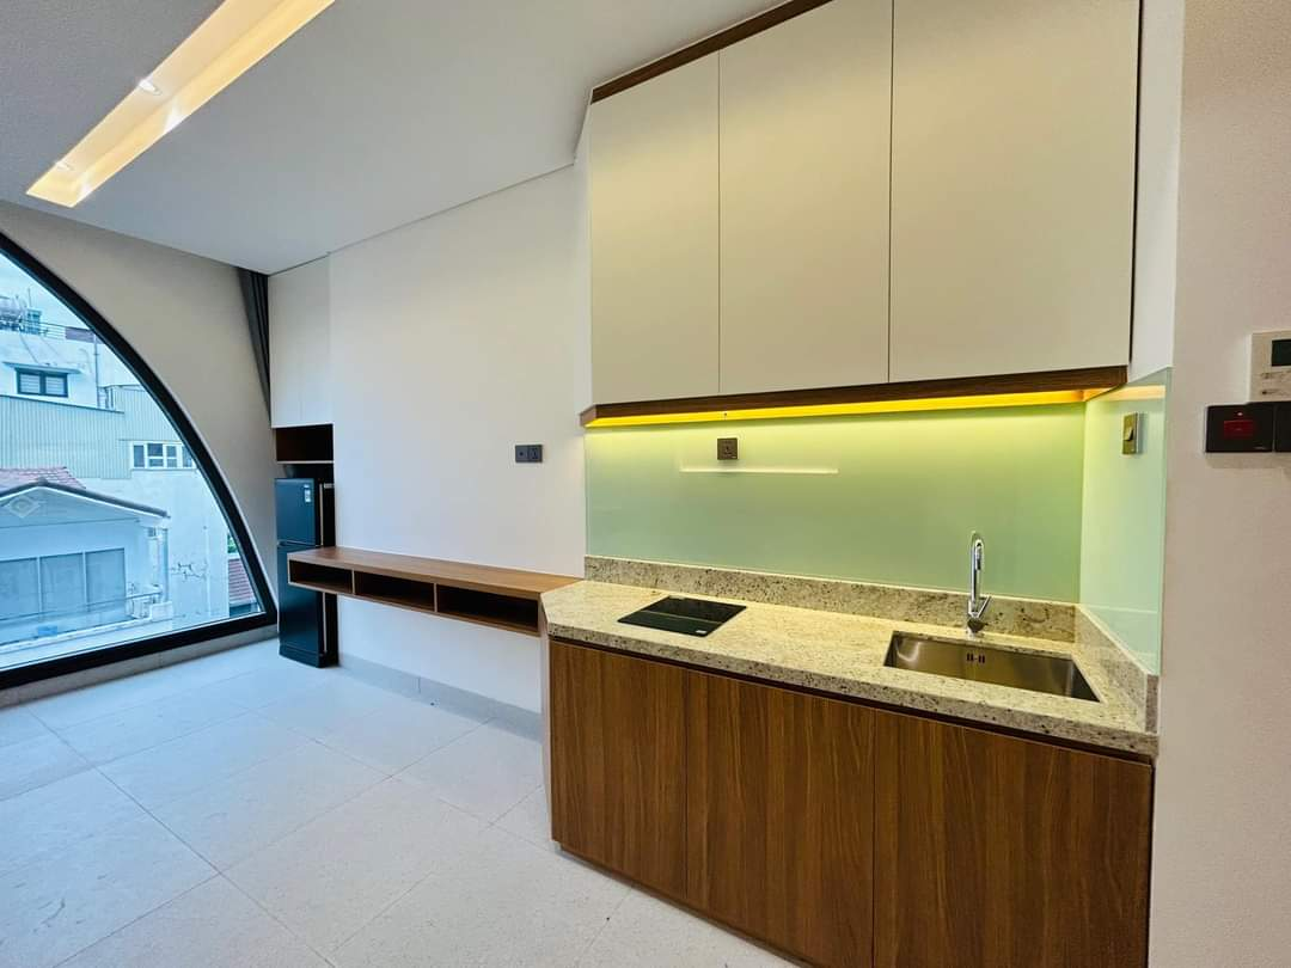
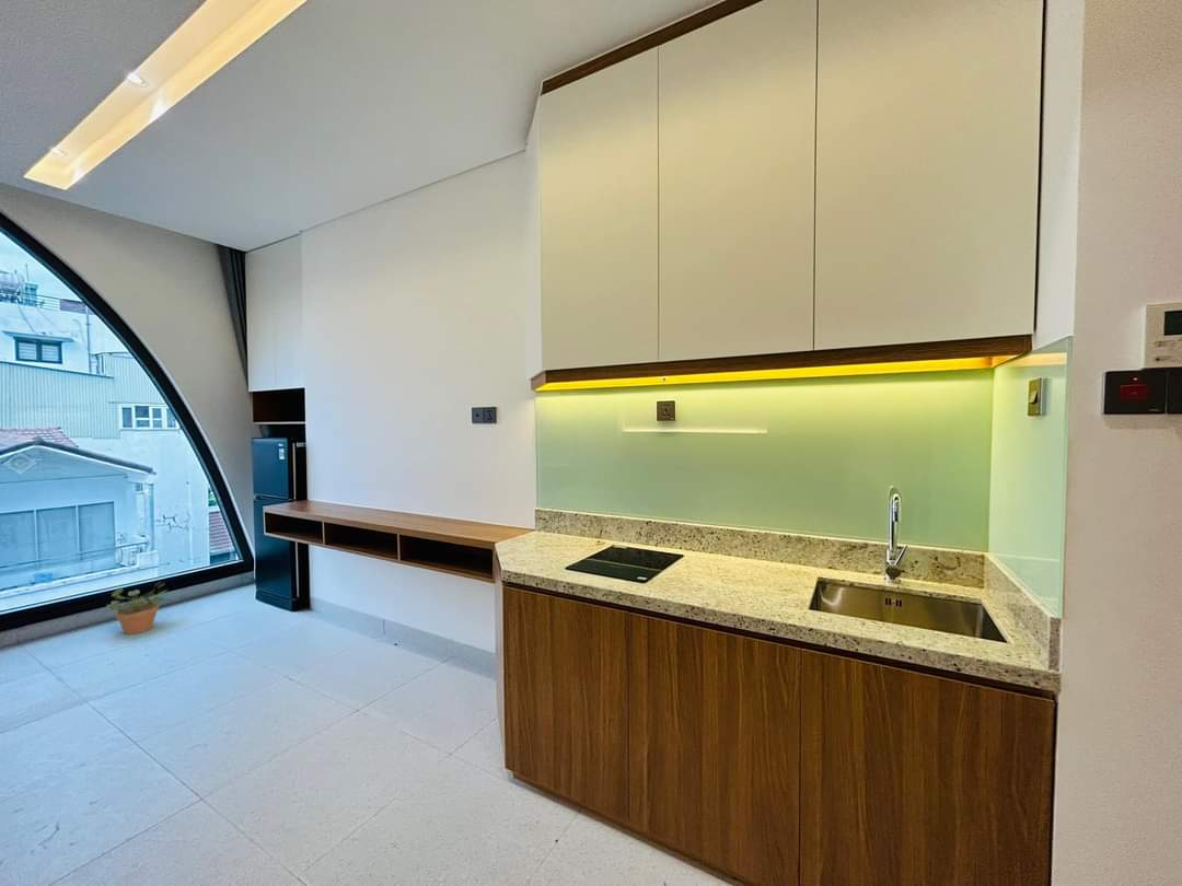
+ potted plant (141, 607)
